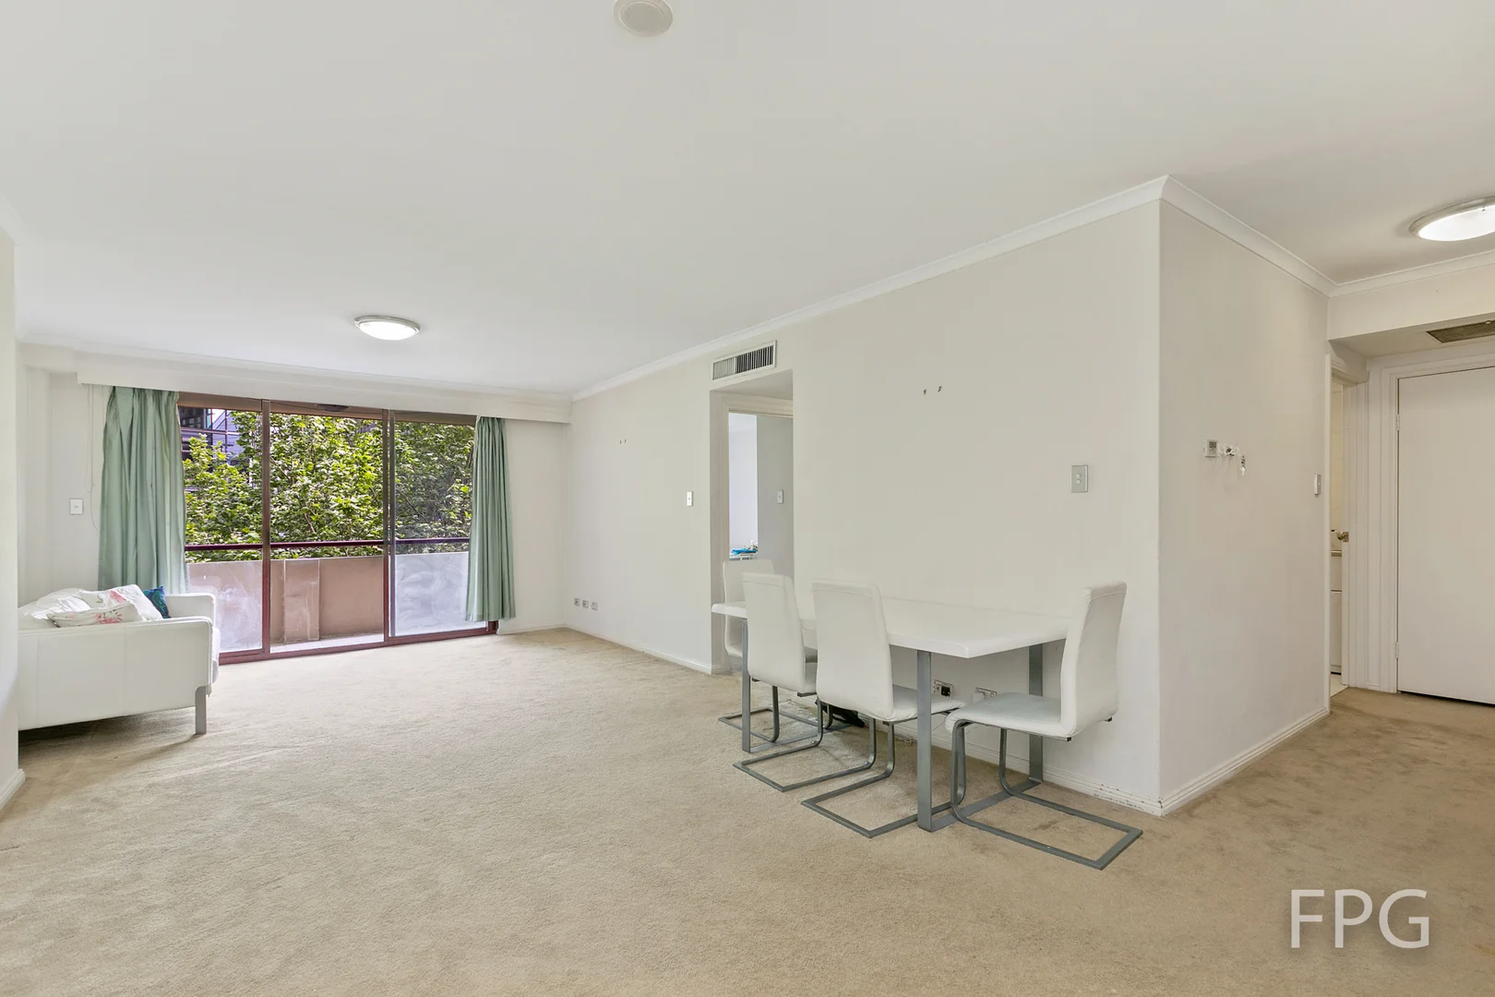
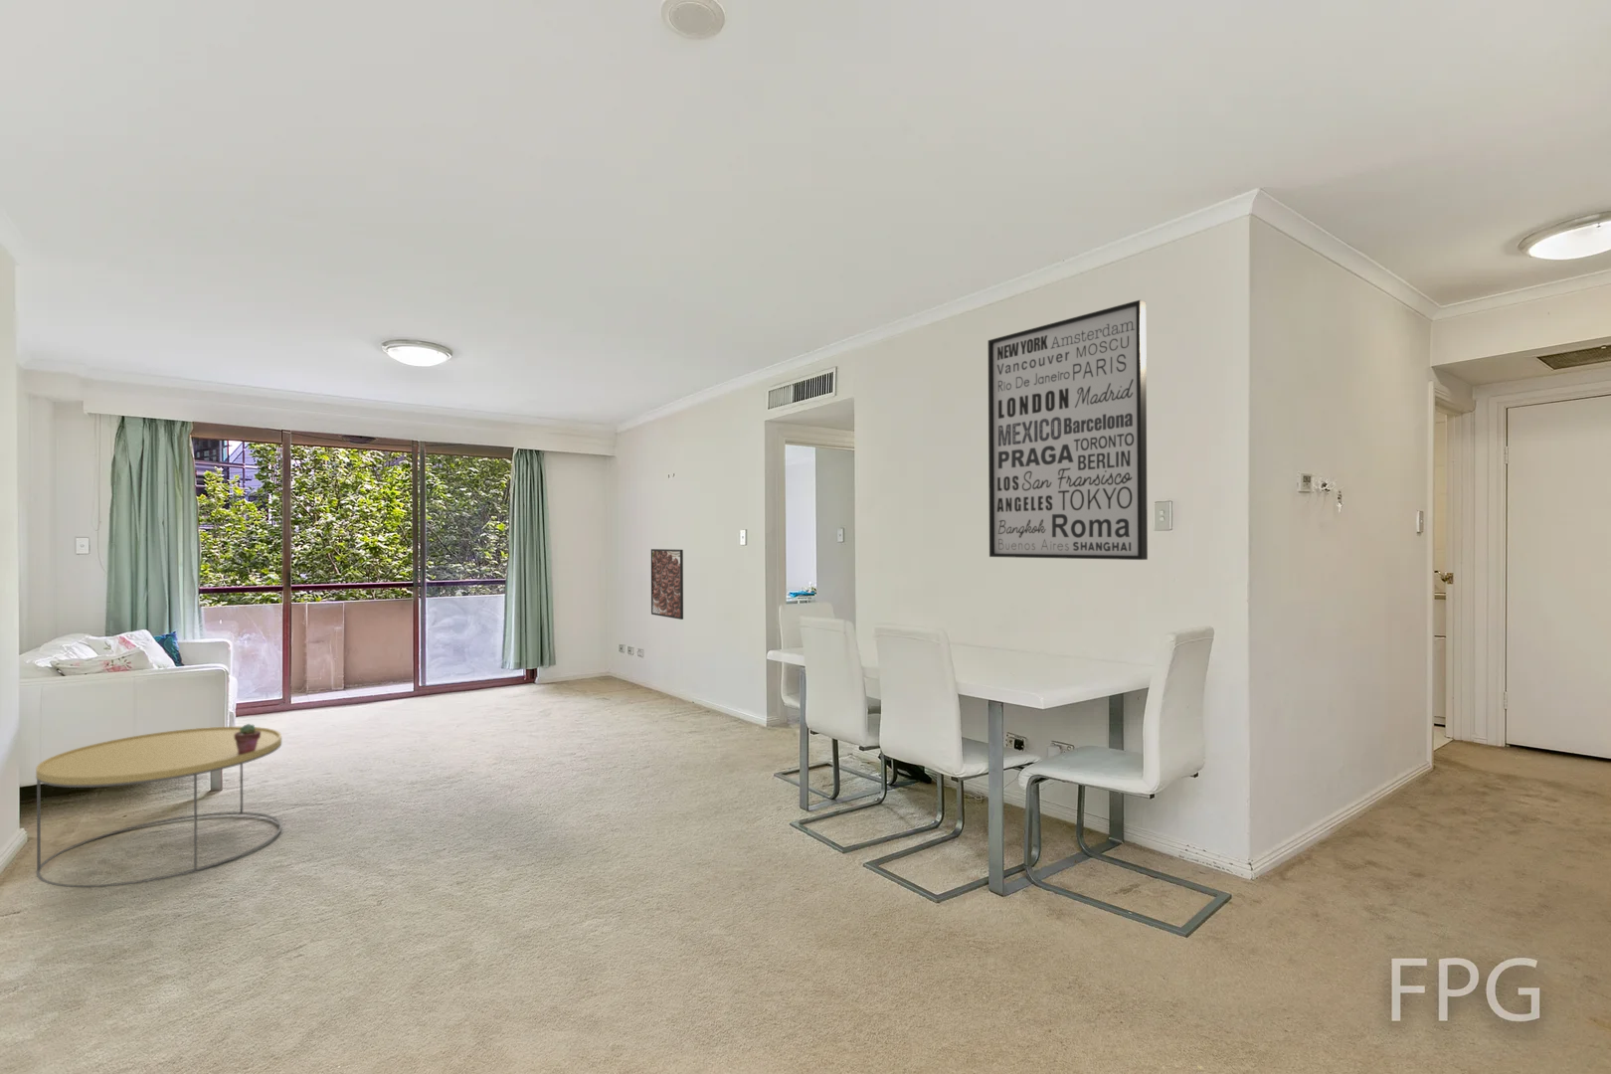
+ potted succulent (247, 735)
+ coffee table (164, 779)
+ wall art (1060, 440)
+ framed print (666, 583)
